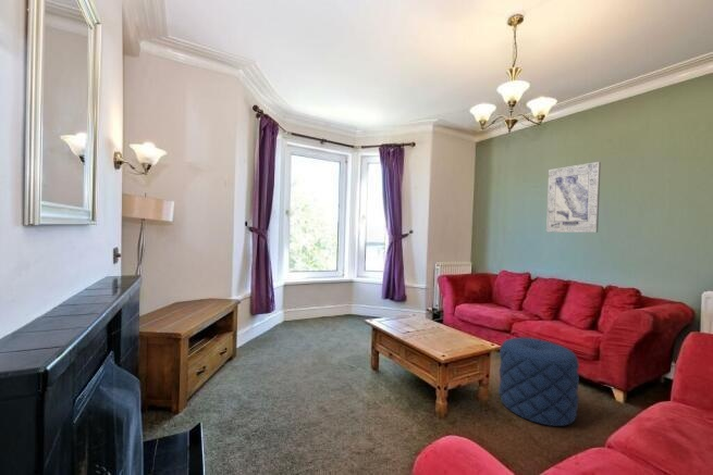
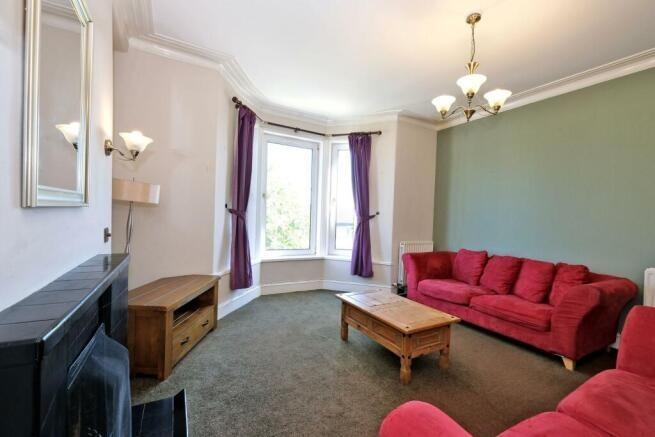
- wall art (571, 199)
- pouf (537, 375)
